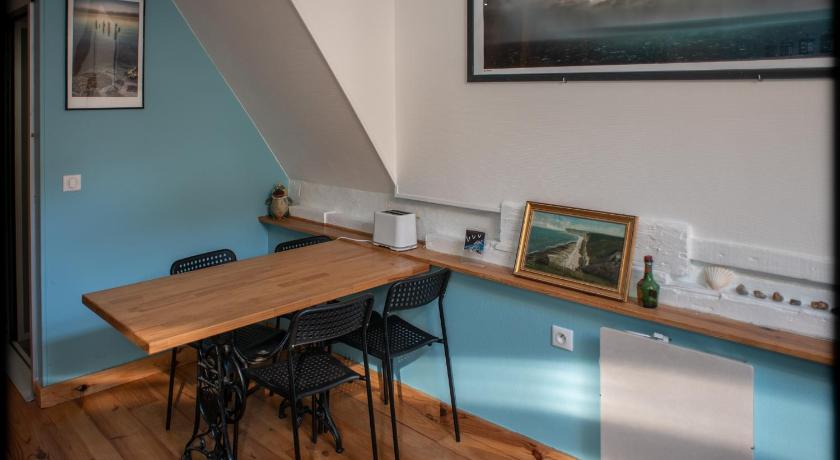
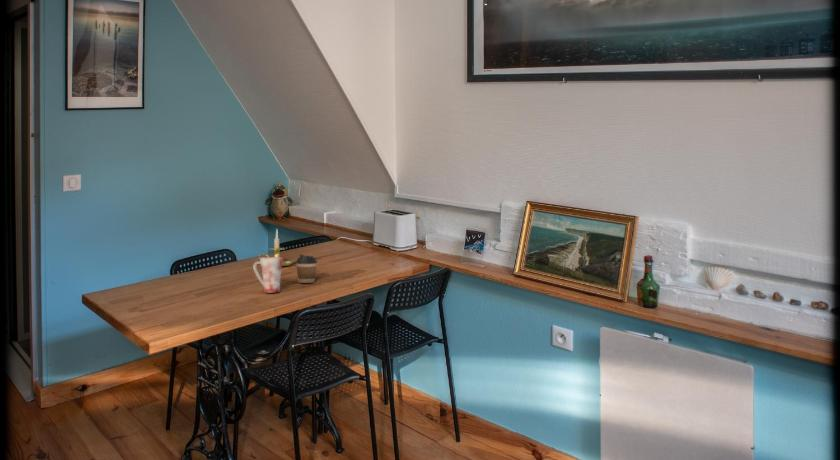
+ candle holder (275, 246)
+ mug (267, 274)
+ coffee cup (306, 268)
